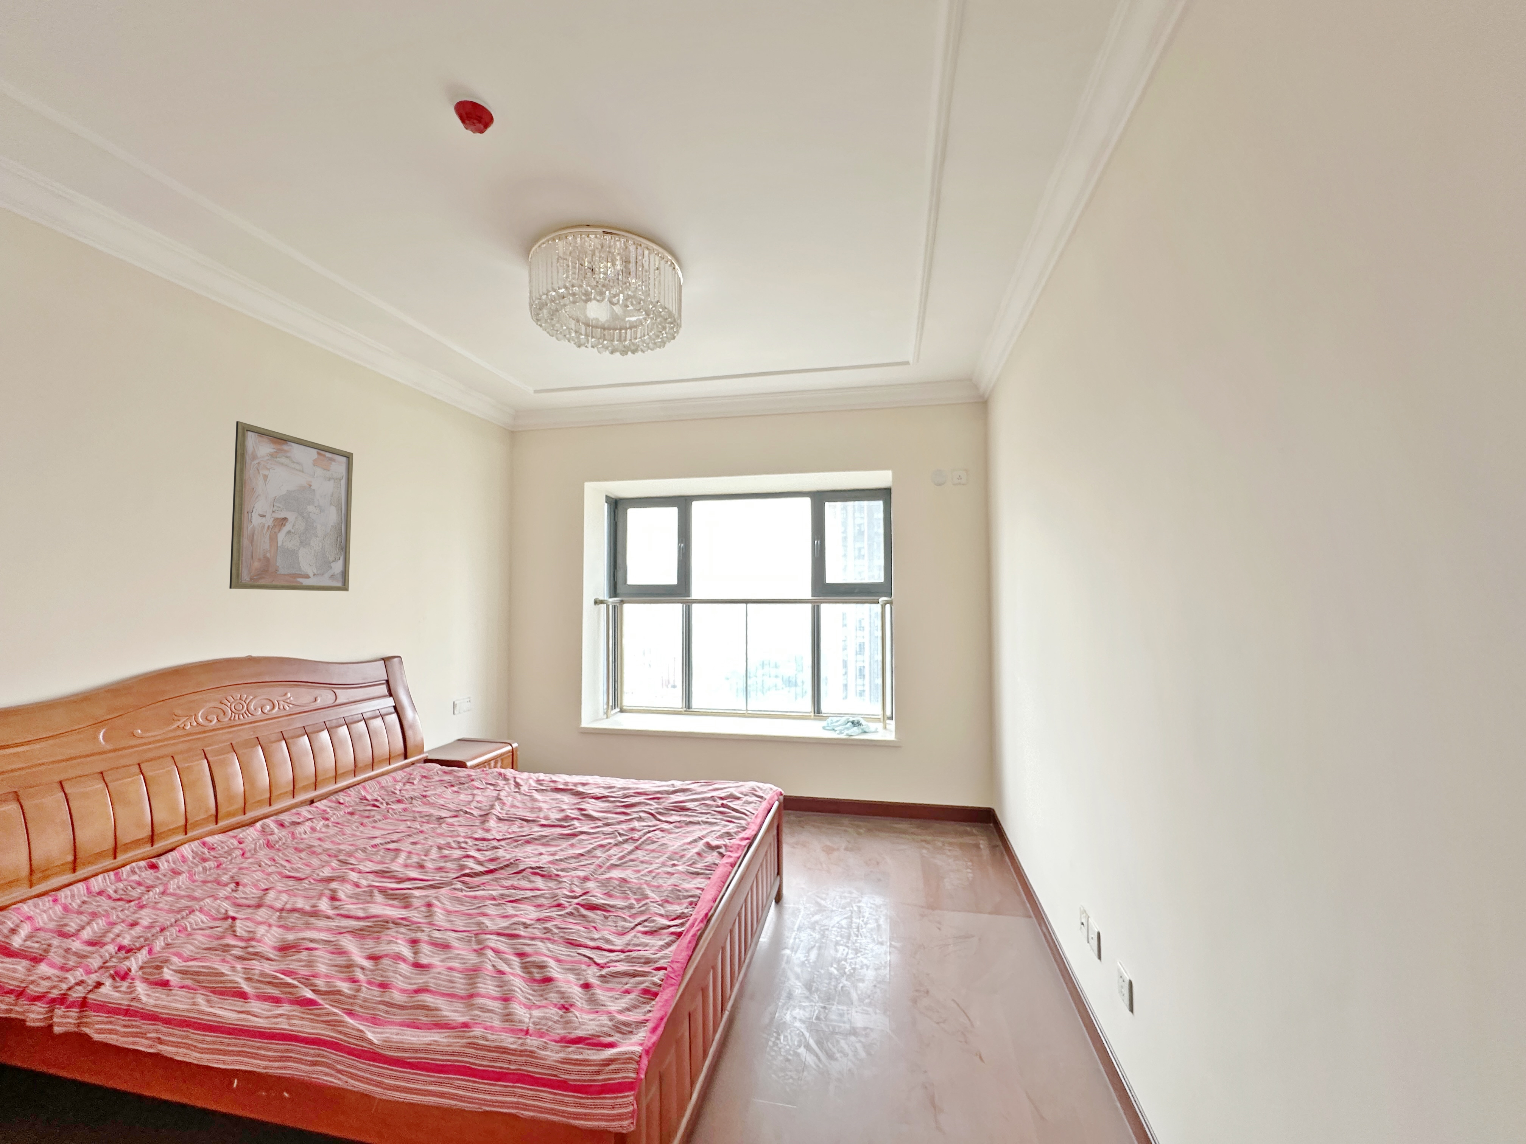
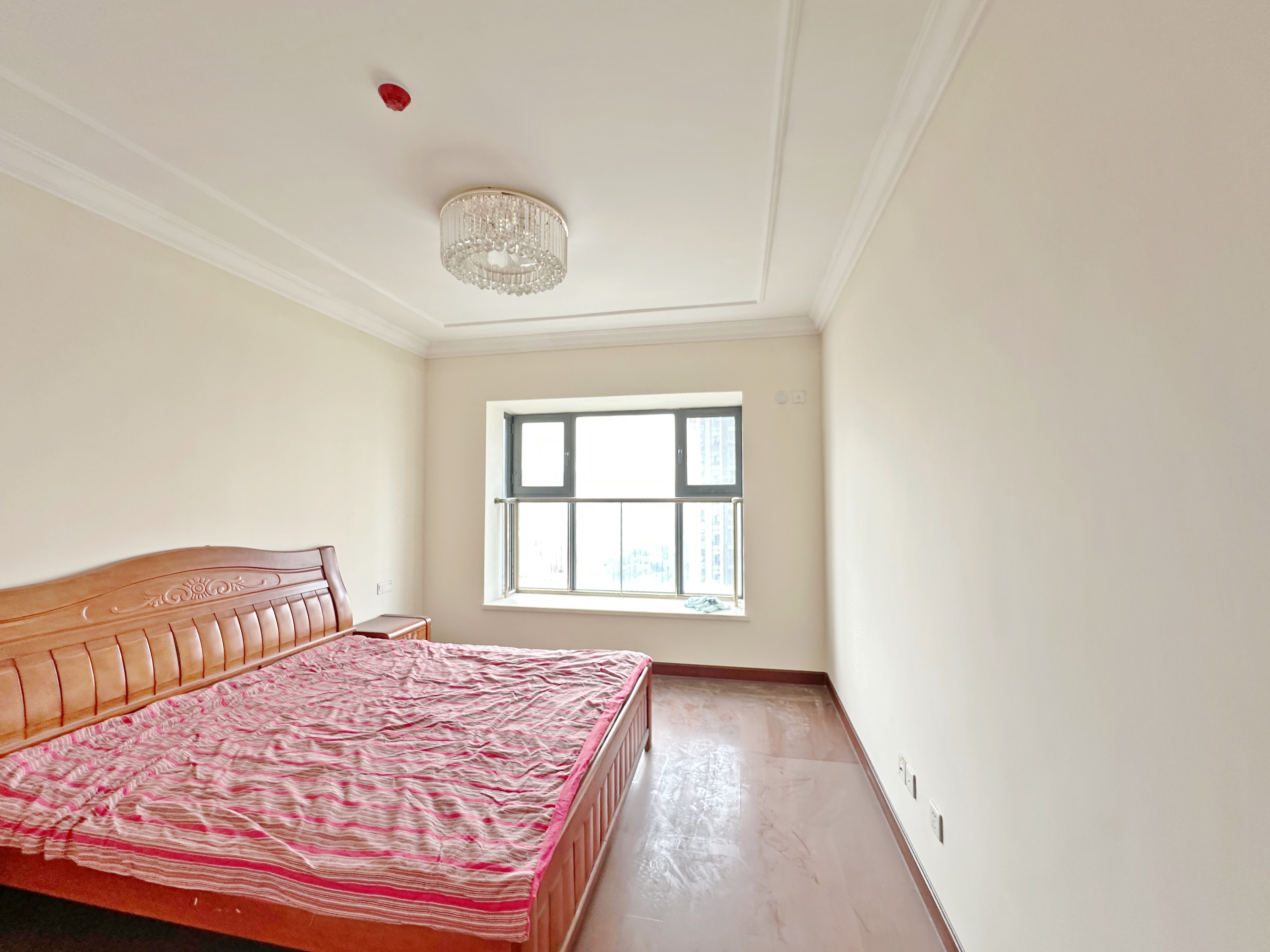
- wall art (298, 514)
